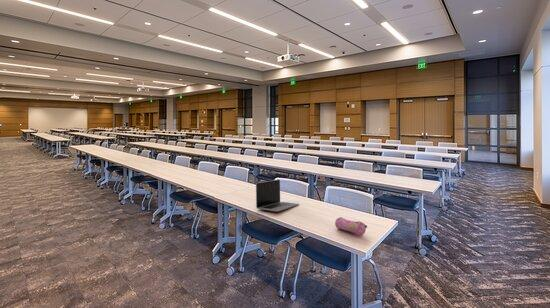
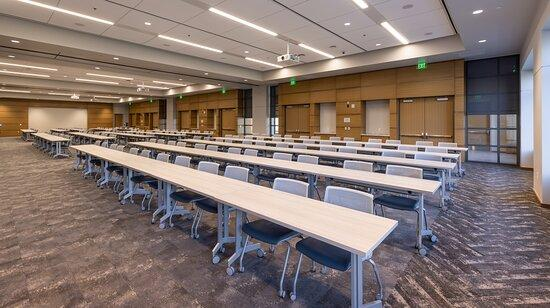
- pencil case (350, 225)
- laptop (278, 194)
